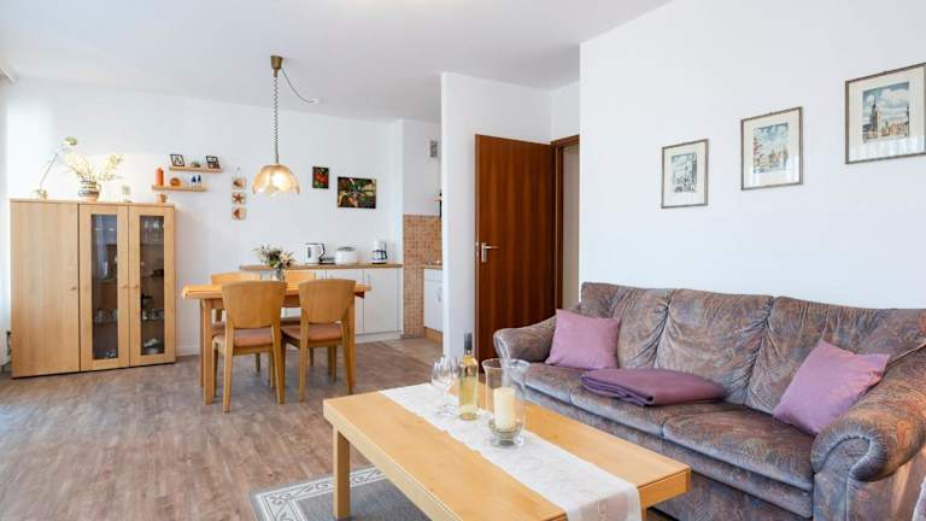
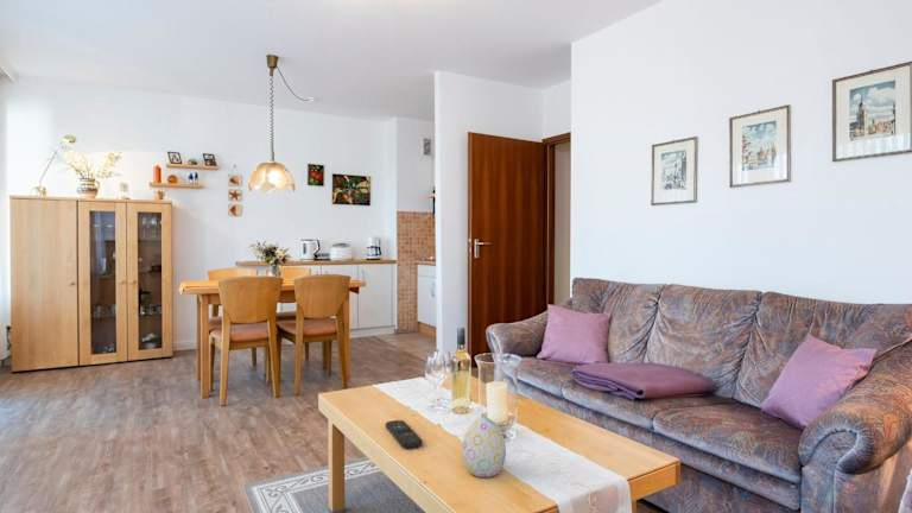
+ remote control (403, 432)
+ decorative egg (483, 444)
